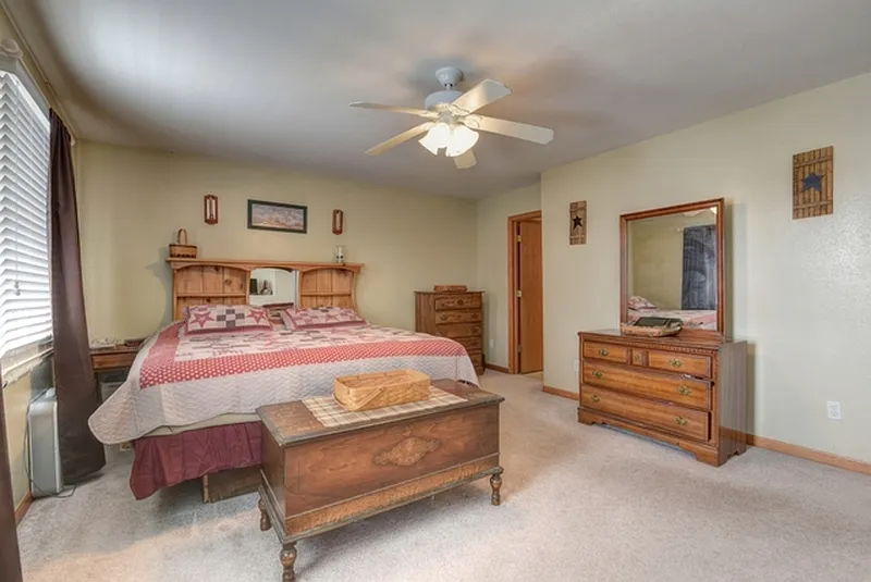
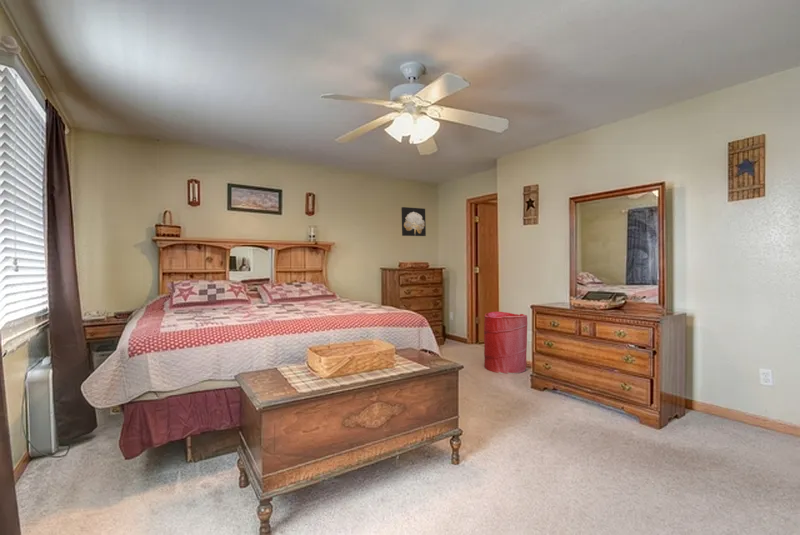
+ wall art (413, 222)
+ laundry hamper (505, 340)
